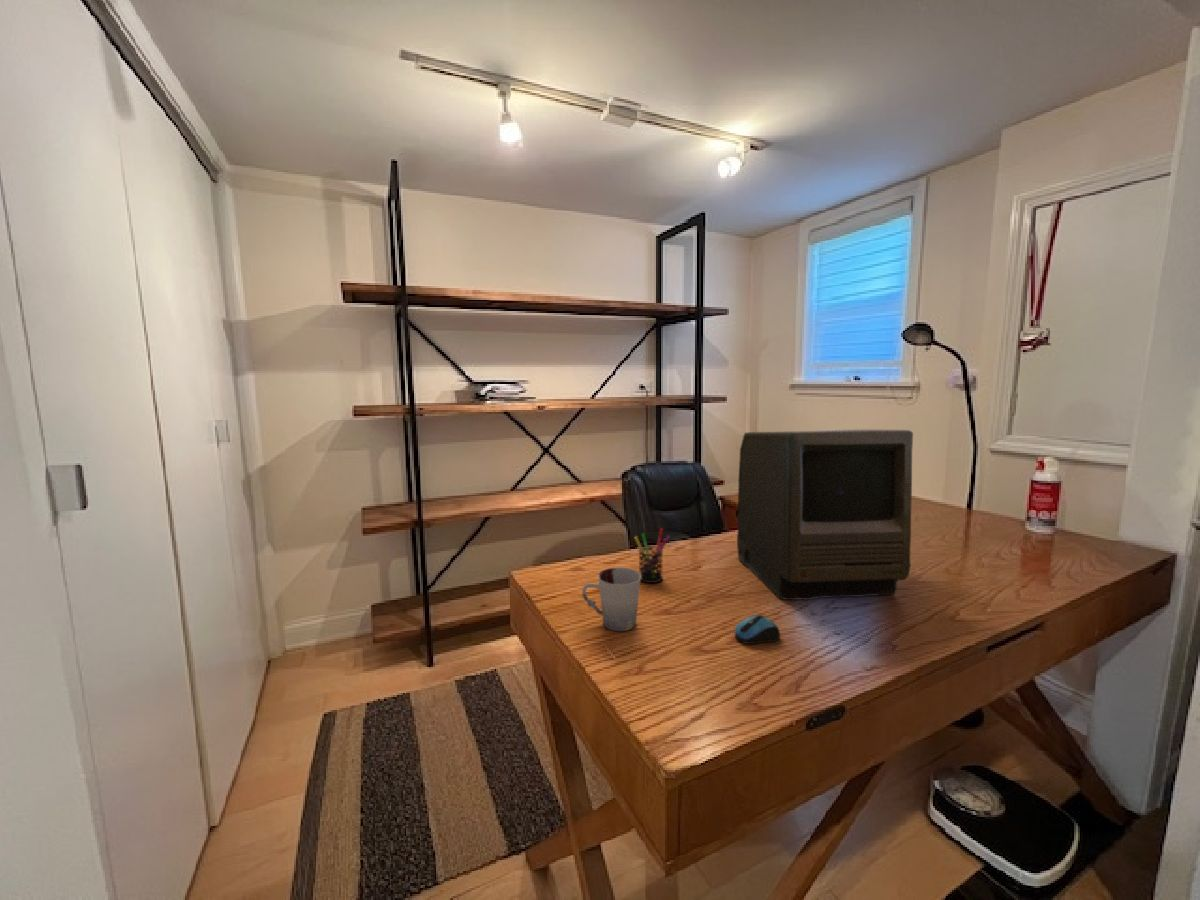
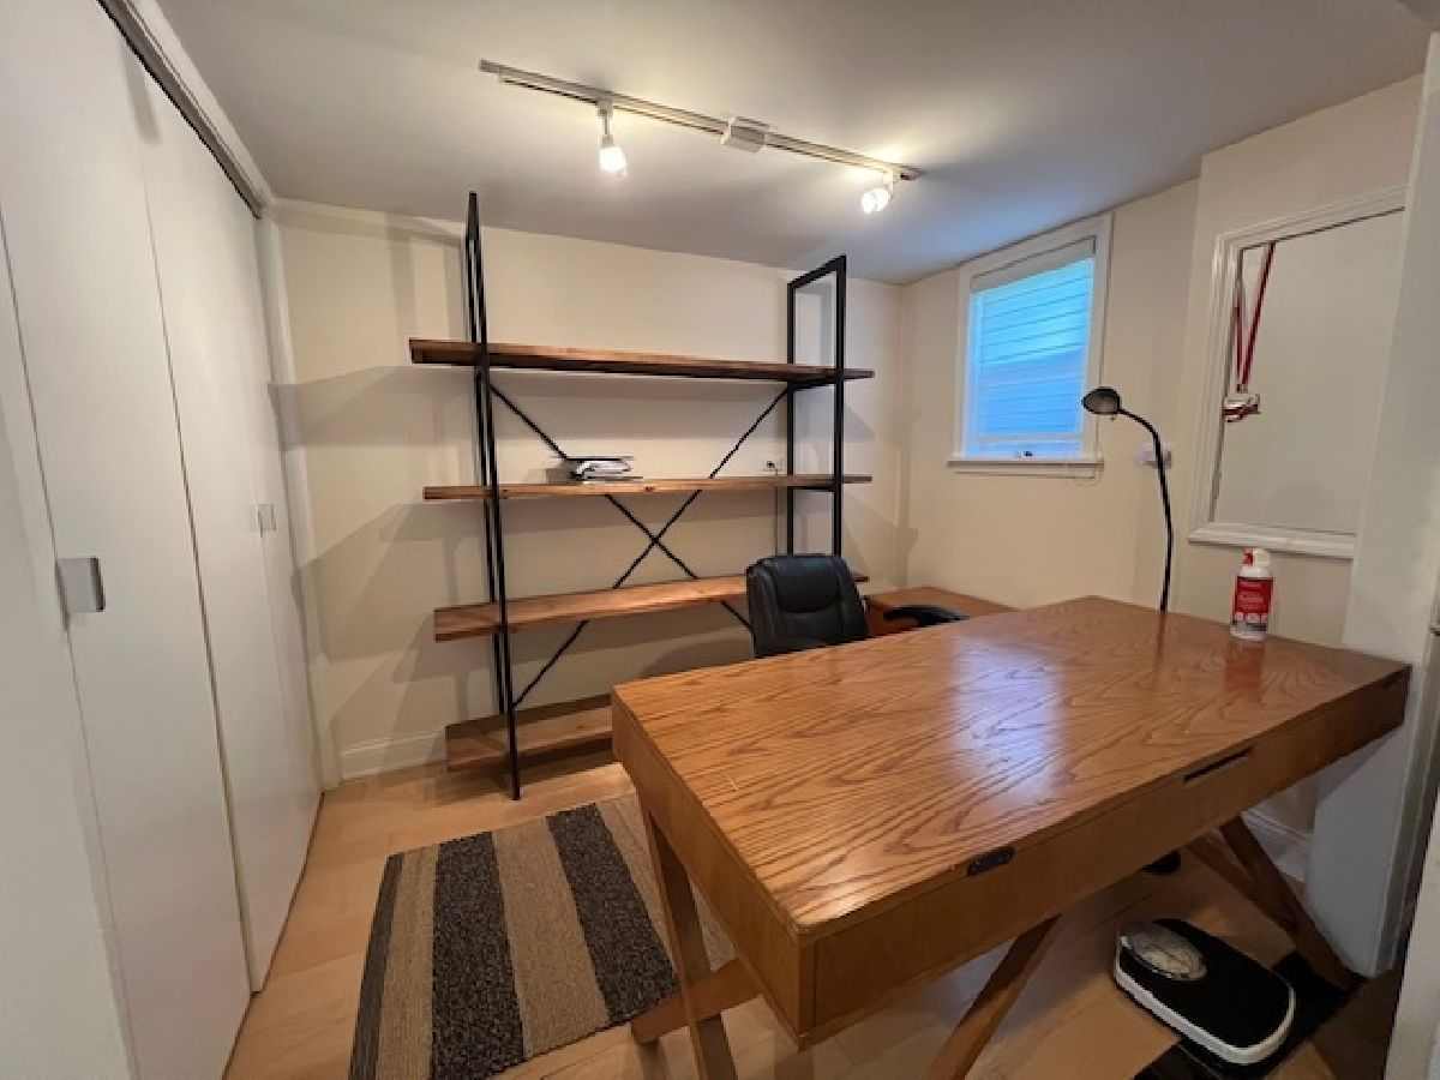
- pen holder (650, 553)
- cup (611, 599)
- monitor (815, 502)
- computer mouse (757, 626)
